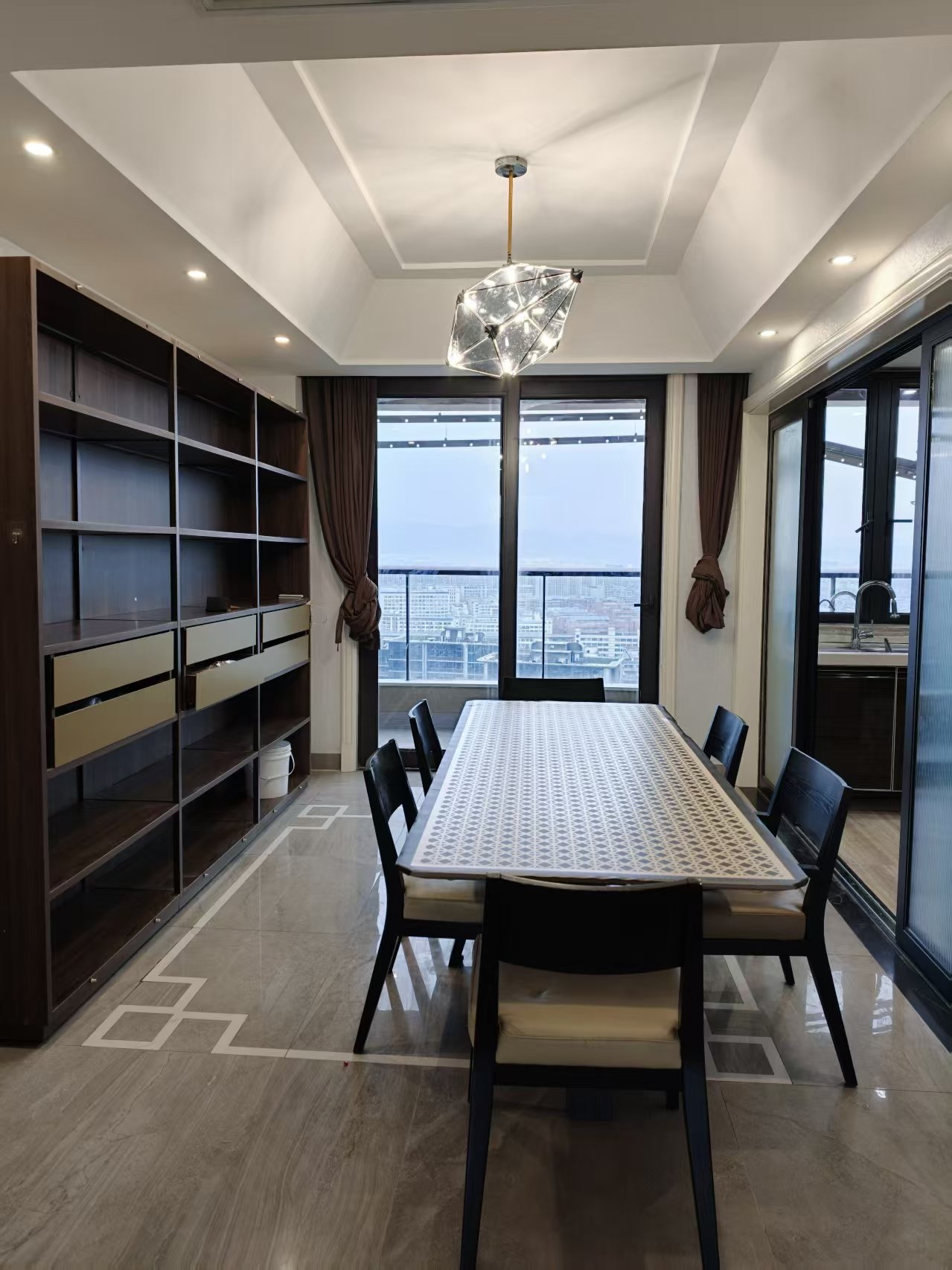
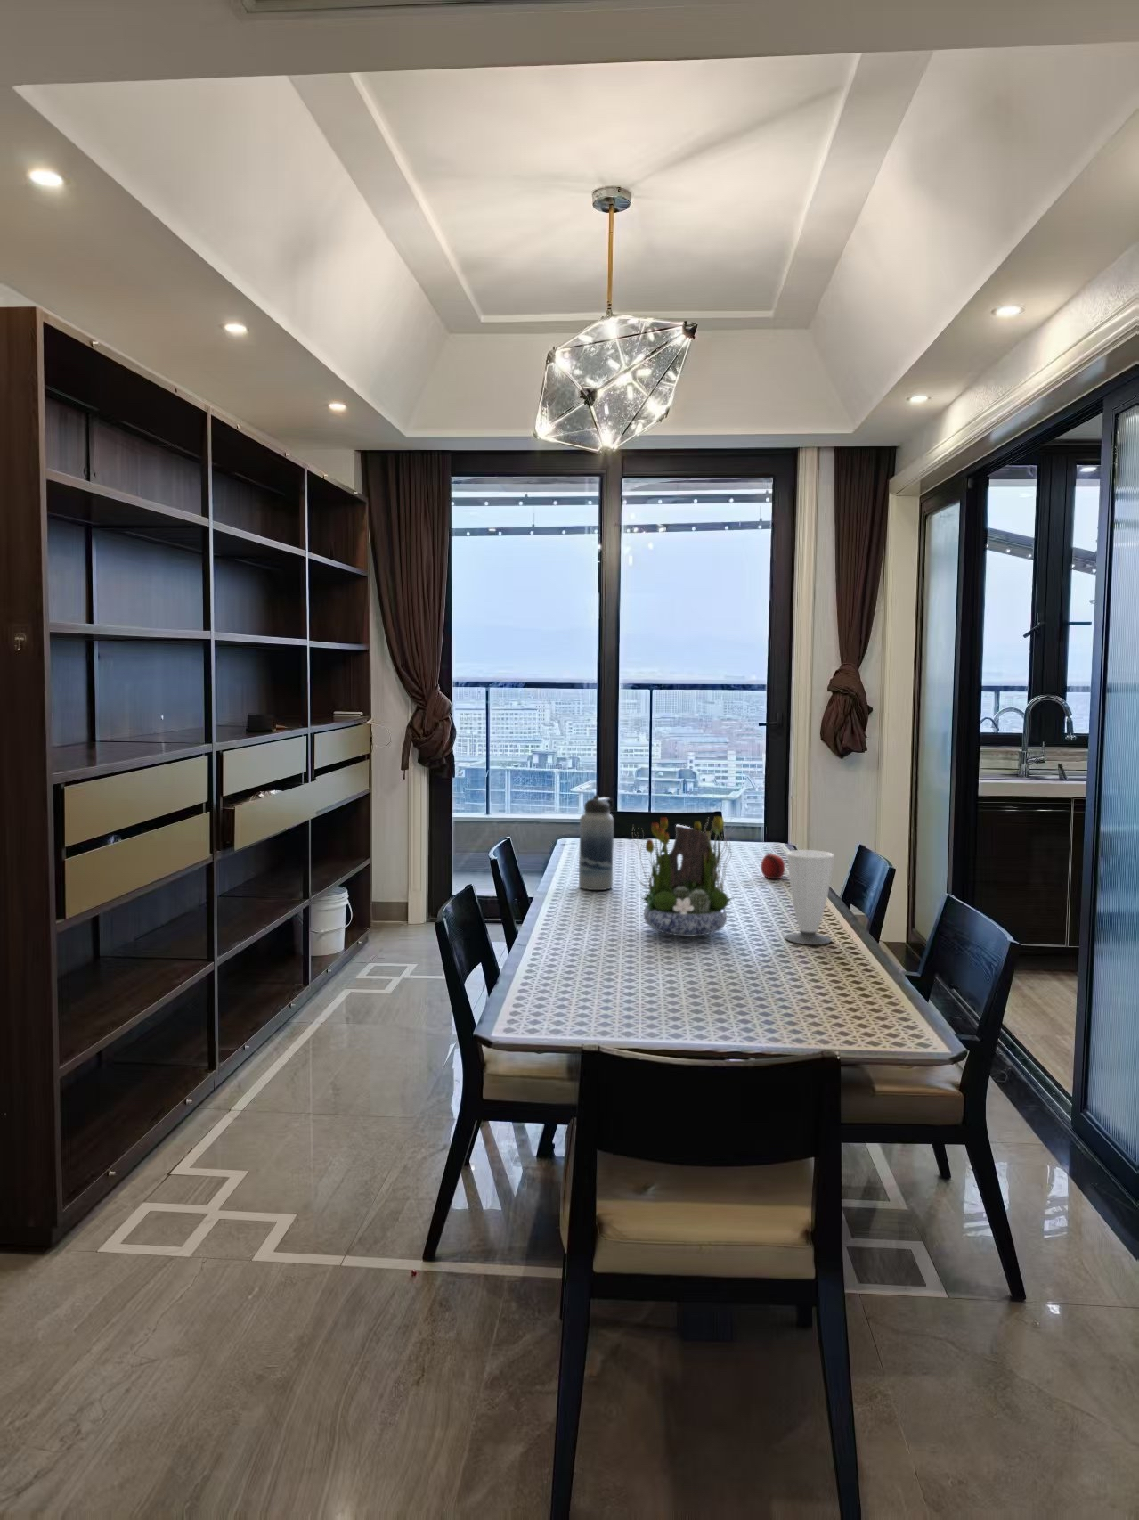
+ flower arrangement (683, 874)
+ water bottle (598, 841)
+ cup (809, 896)
+ fruit (772, 867)
